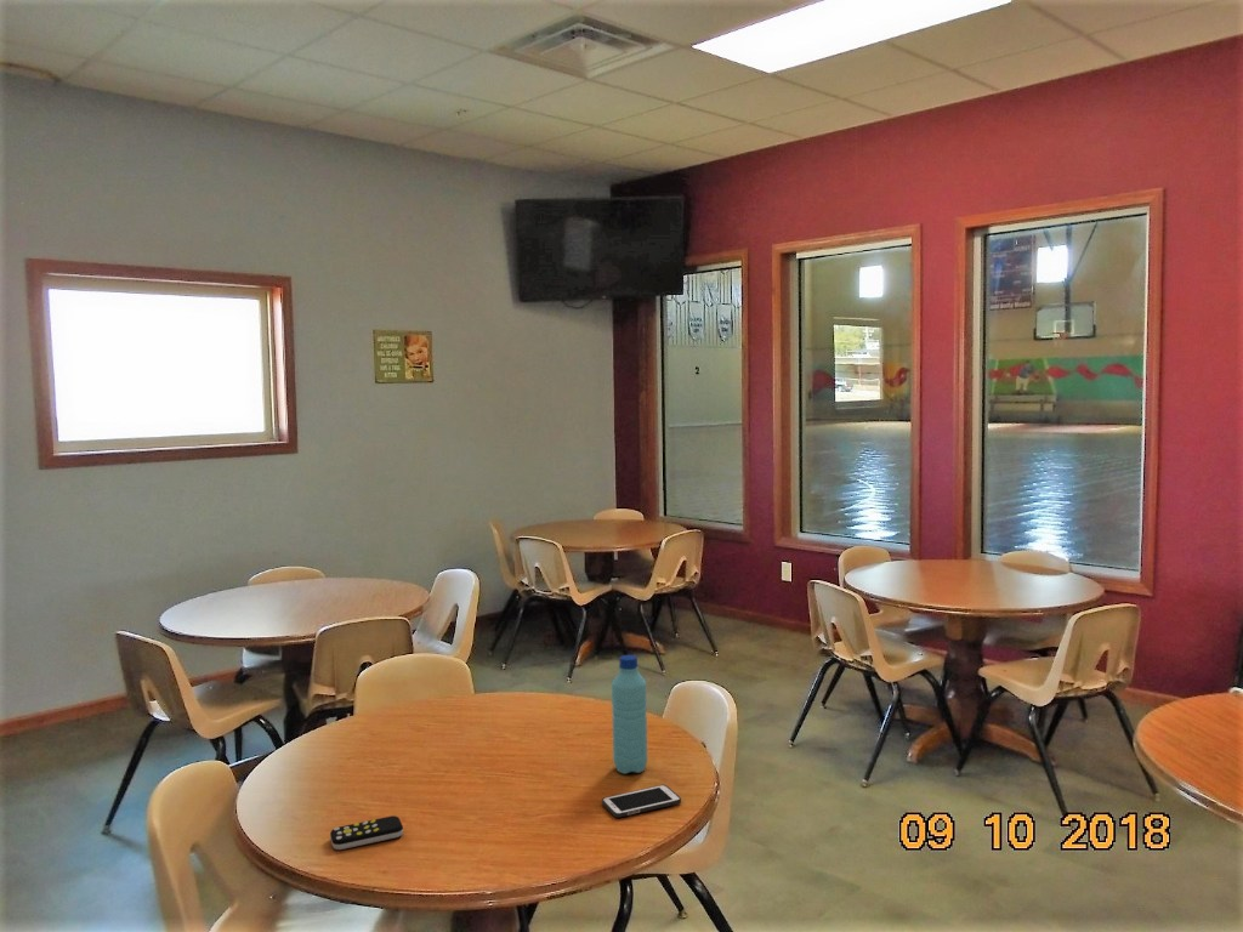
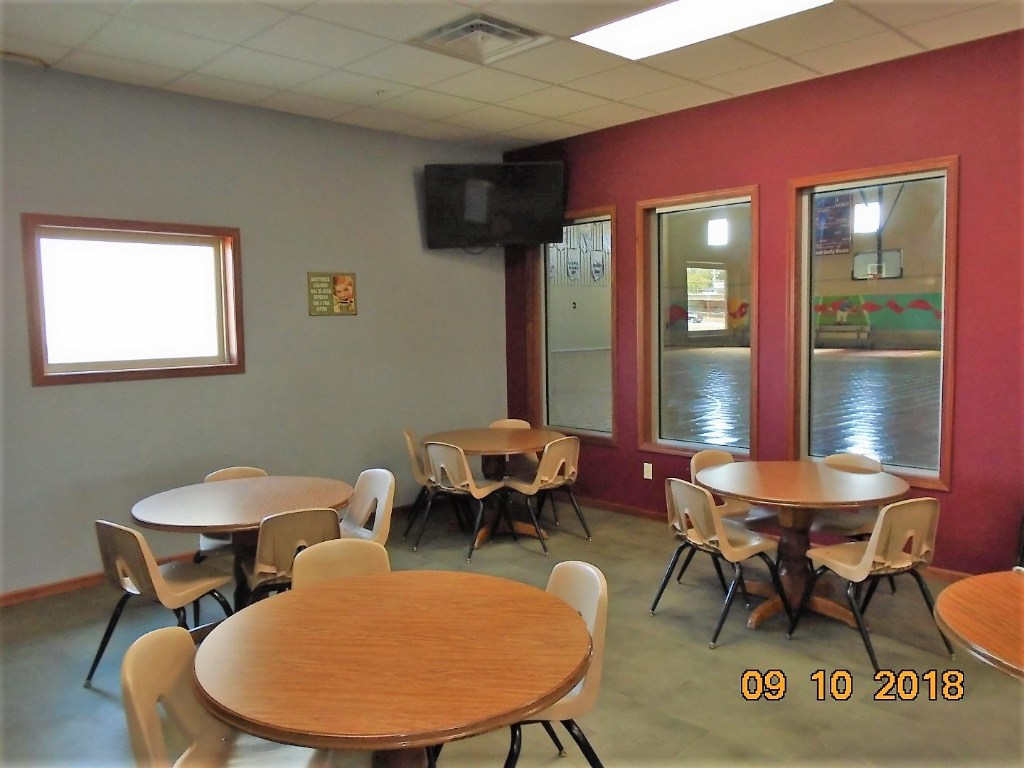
- water bottle (629, 712)
- cell phone (641, 800)
- remote control (367, 831)
